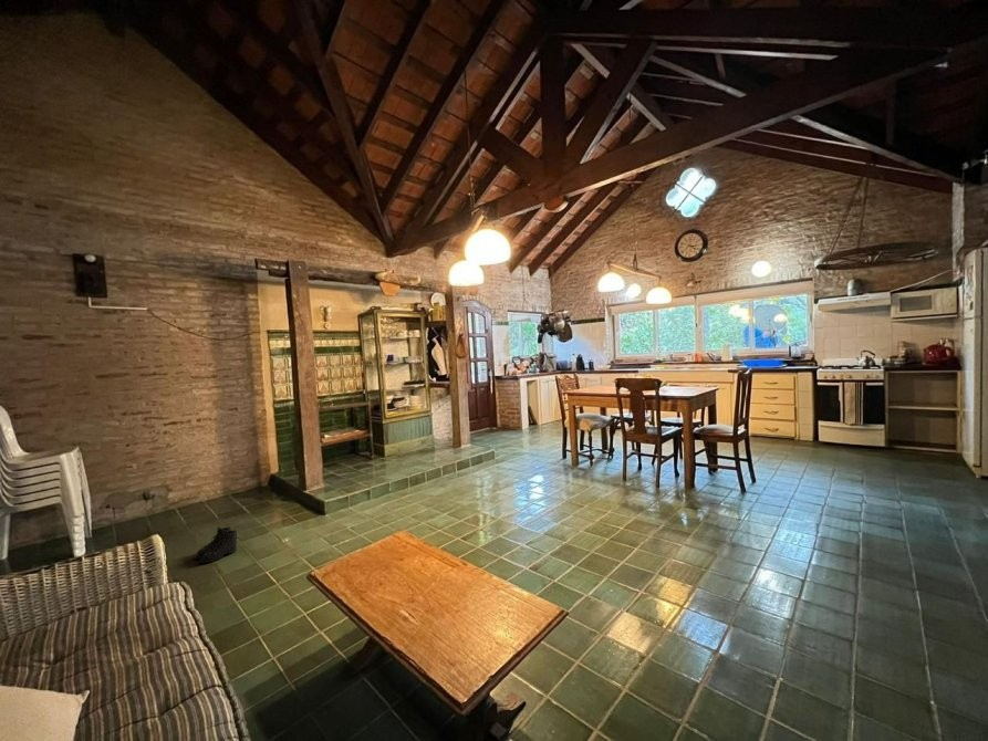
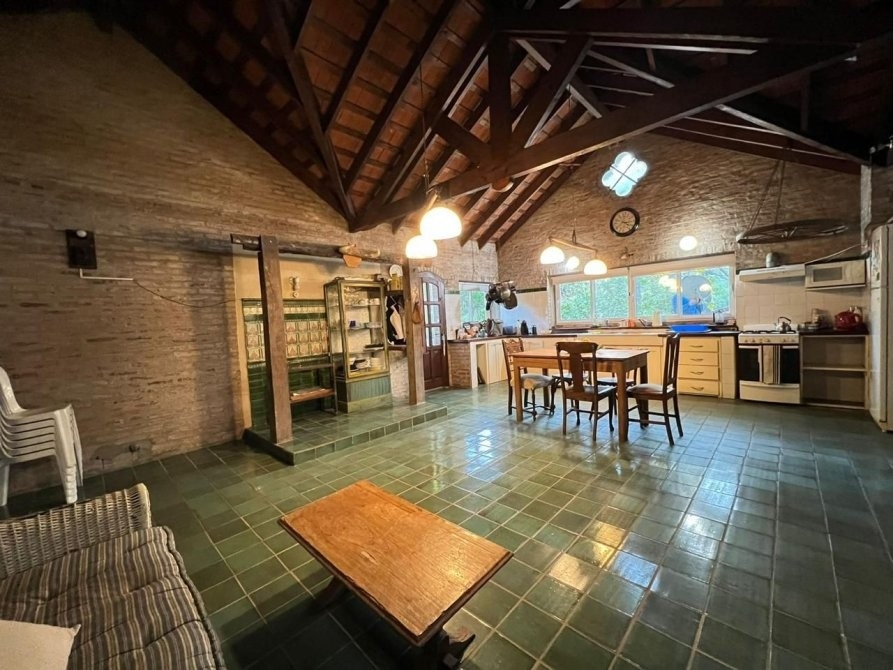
- boots (216, 542)
